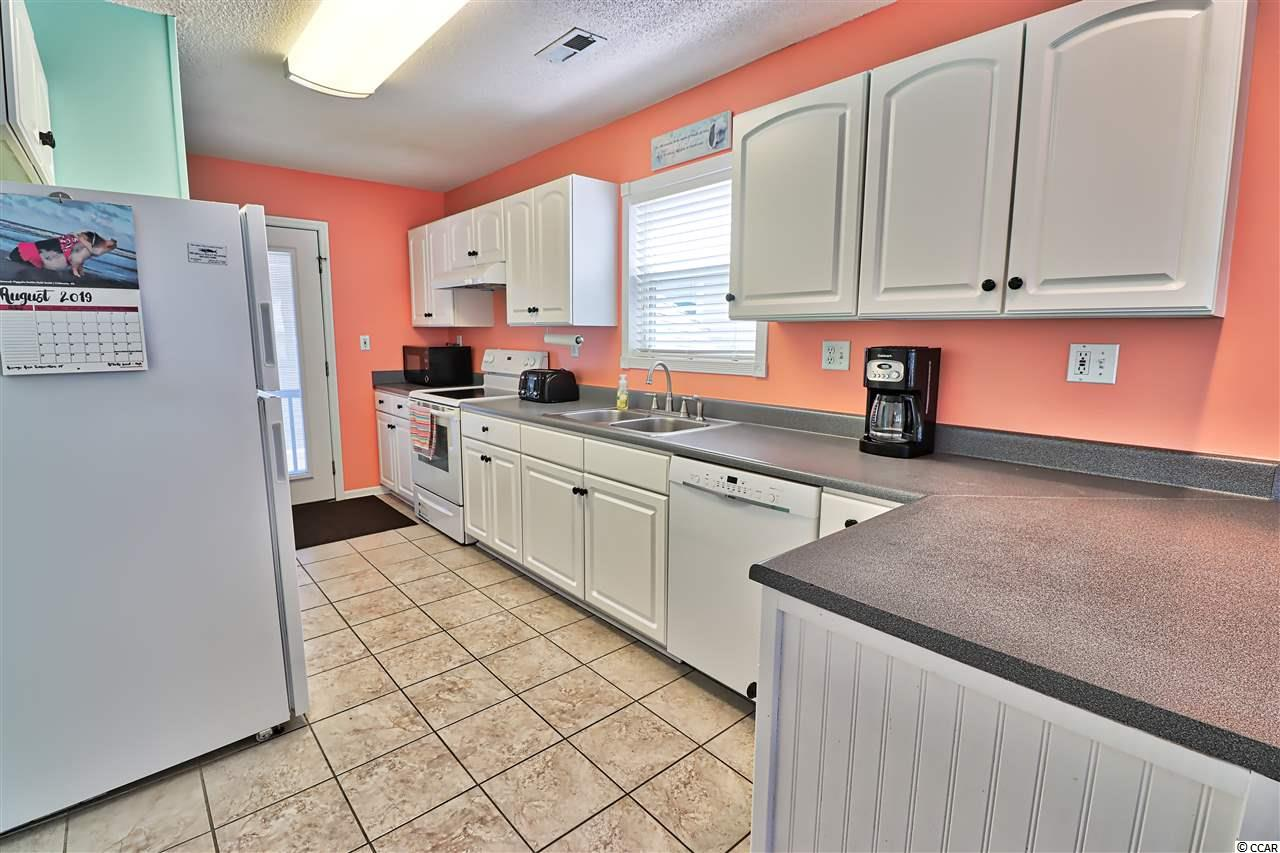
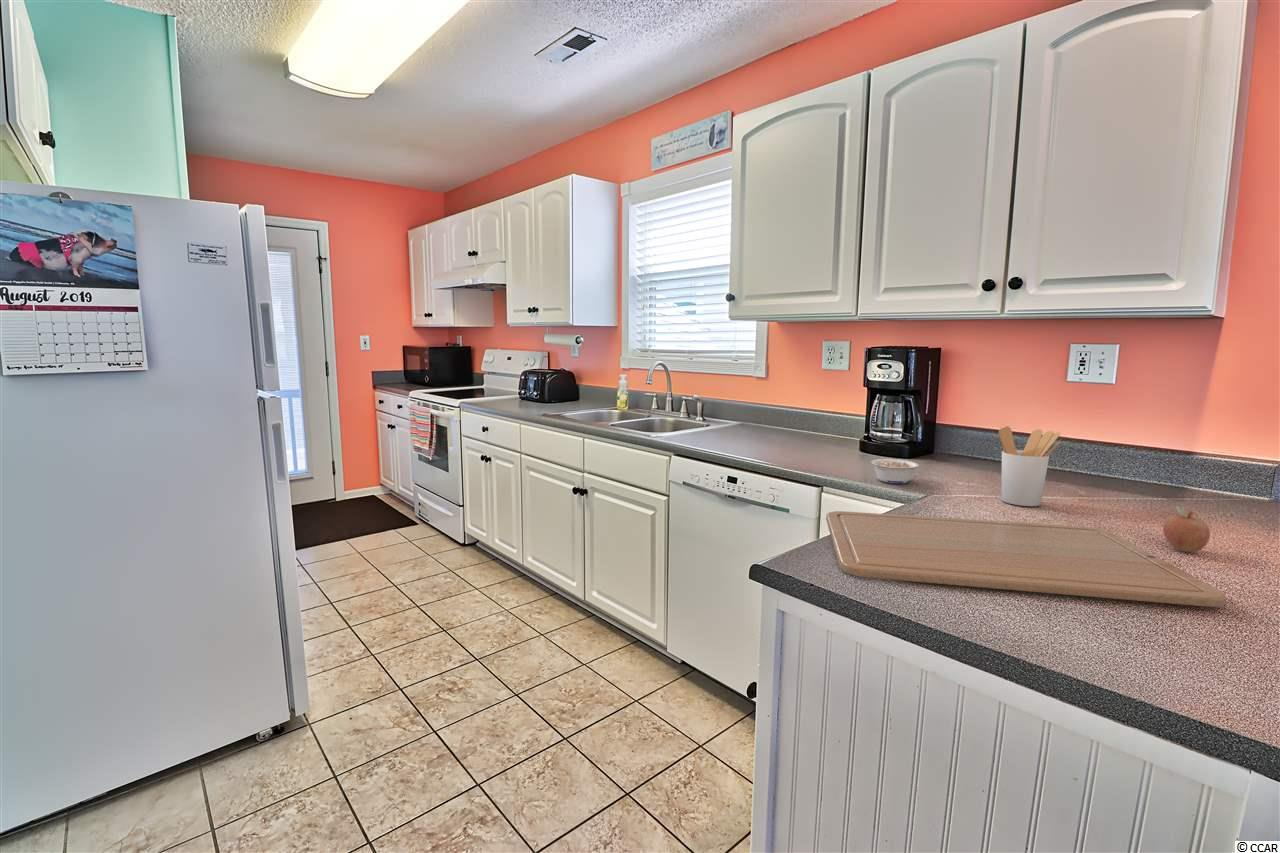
+ legume (894, 470)
+ chopping board (986, 548)
+ fruit (1186, 529)
+ utensil holder (1029, 464)
